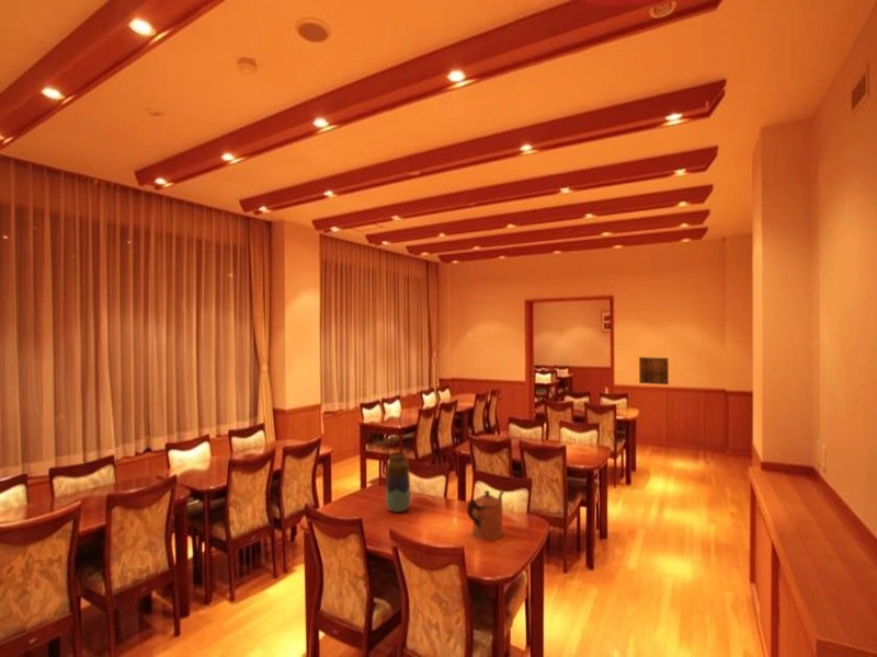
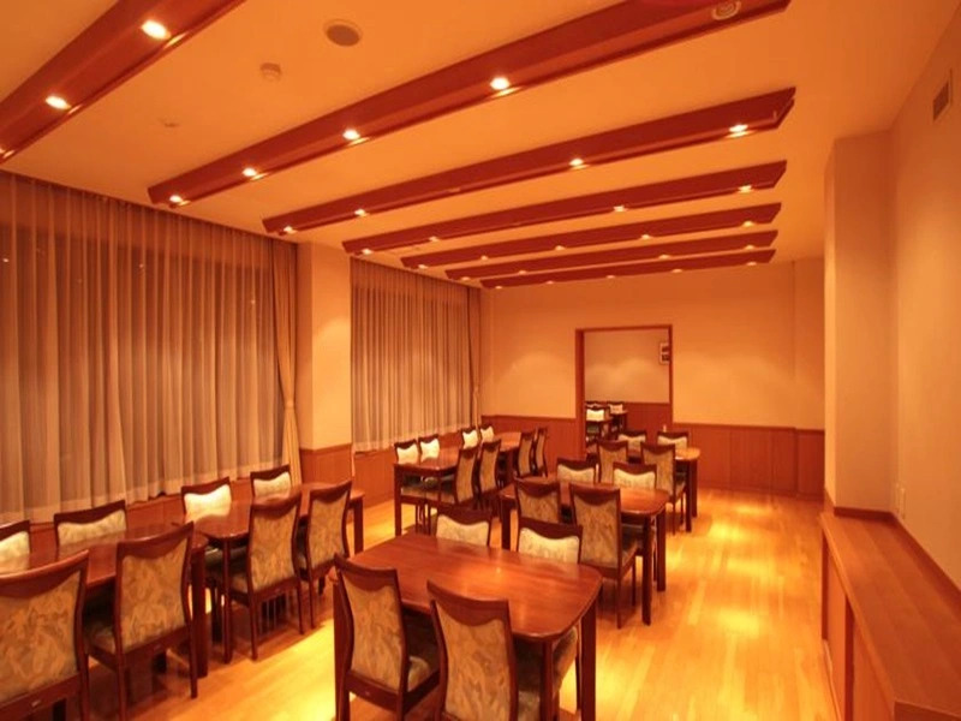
- coffeepot (487, 511)
- vase (398, 482)
- wall art (653, 370)
